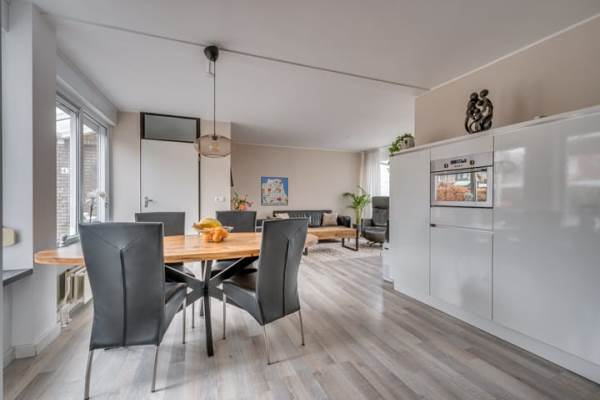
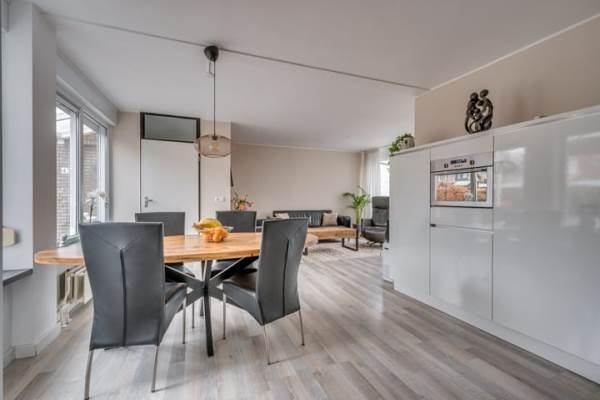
- wall art (274, 191)
